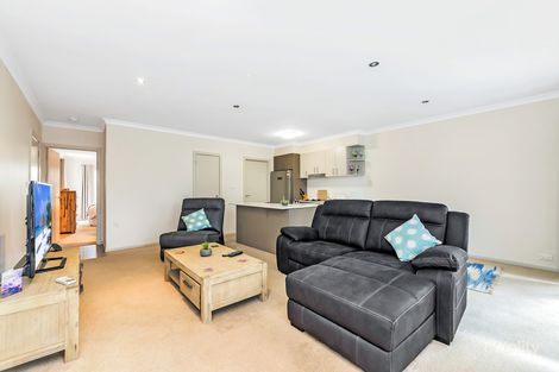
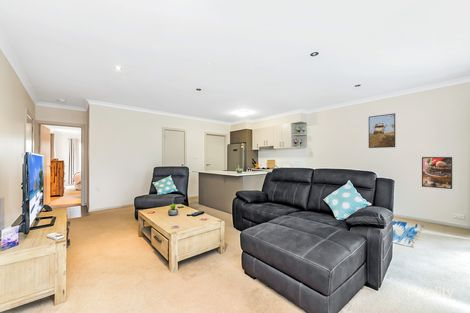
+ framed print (436, 172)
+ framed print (381, 131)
